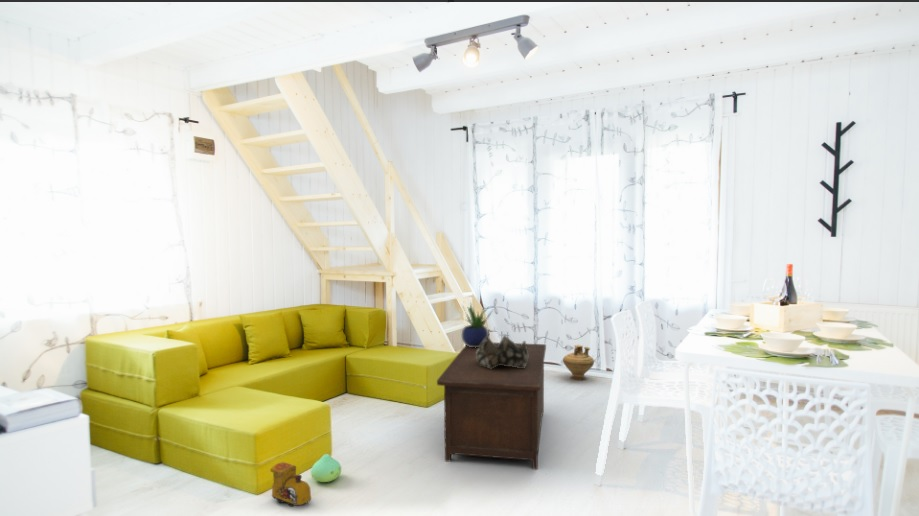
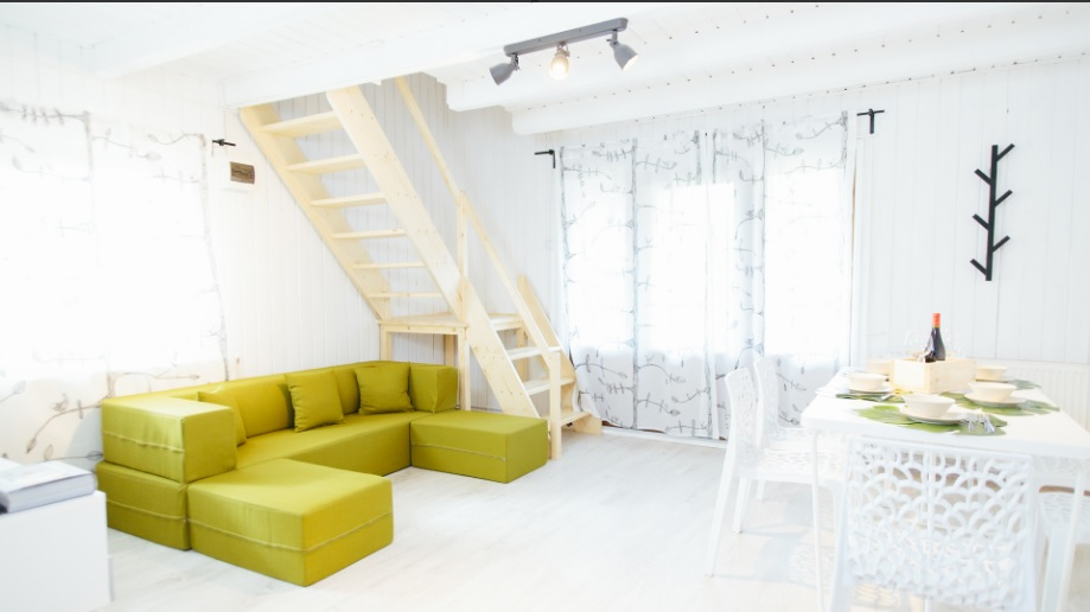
- ceramic jug (578, 362)
- toy train (294, 483)
- cabinet (498, 397)
- potted plant (477, 324)
- decorative bowl (502, 351)
- plush toy (326, 467)
